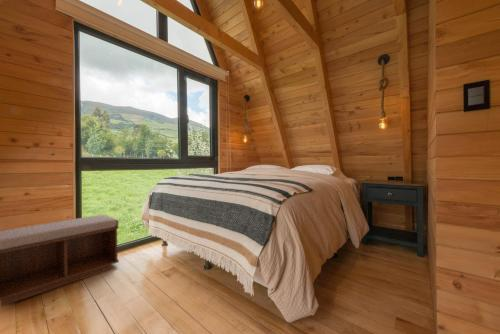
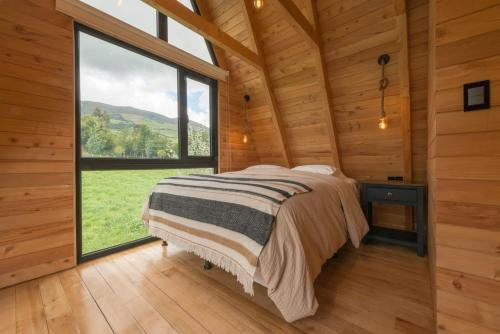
- bench (61, 251)
